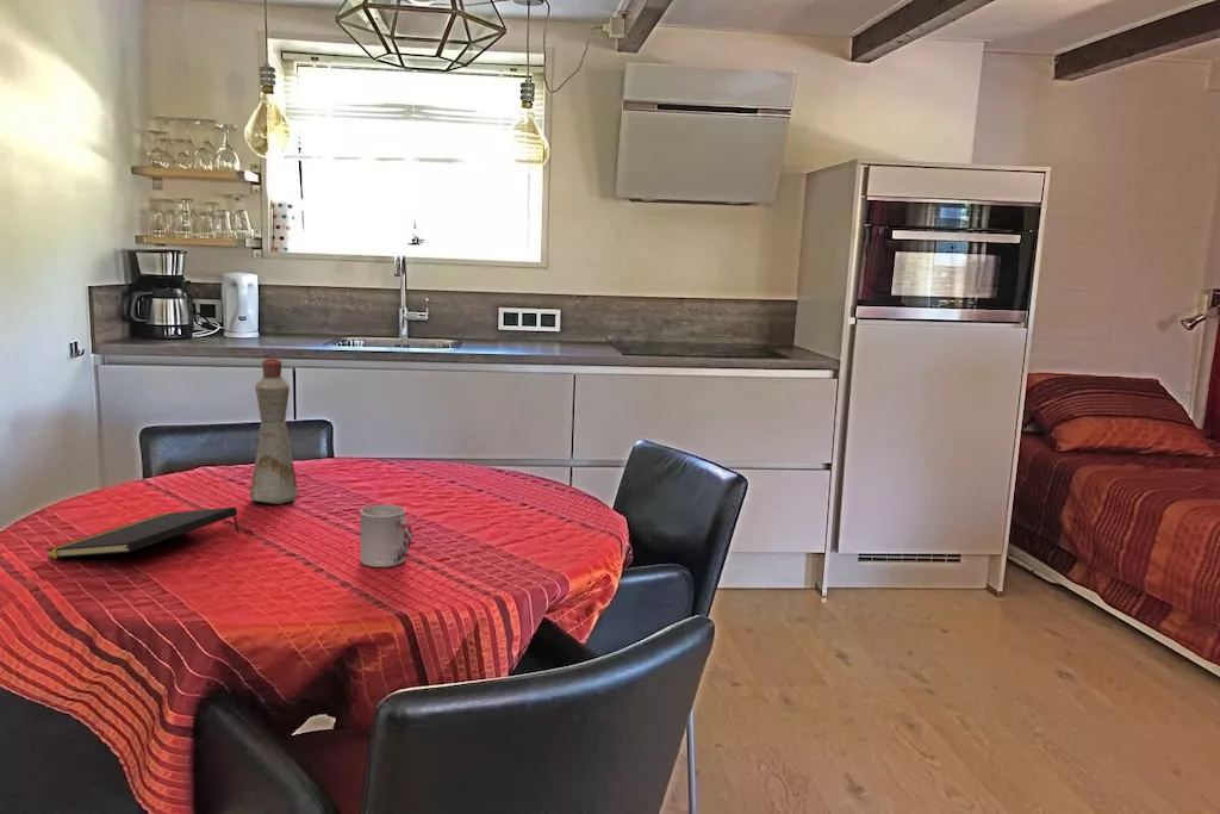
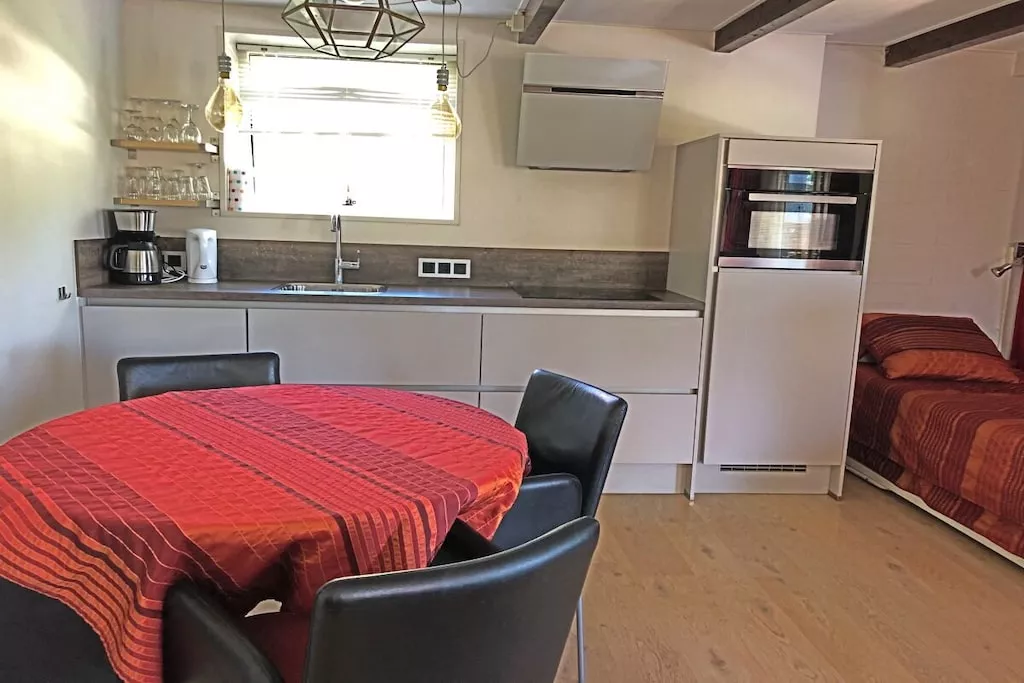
- notepad (147, 530)
- cup (388, 536)
- bottle (272, 429)
